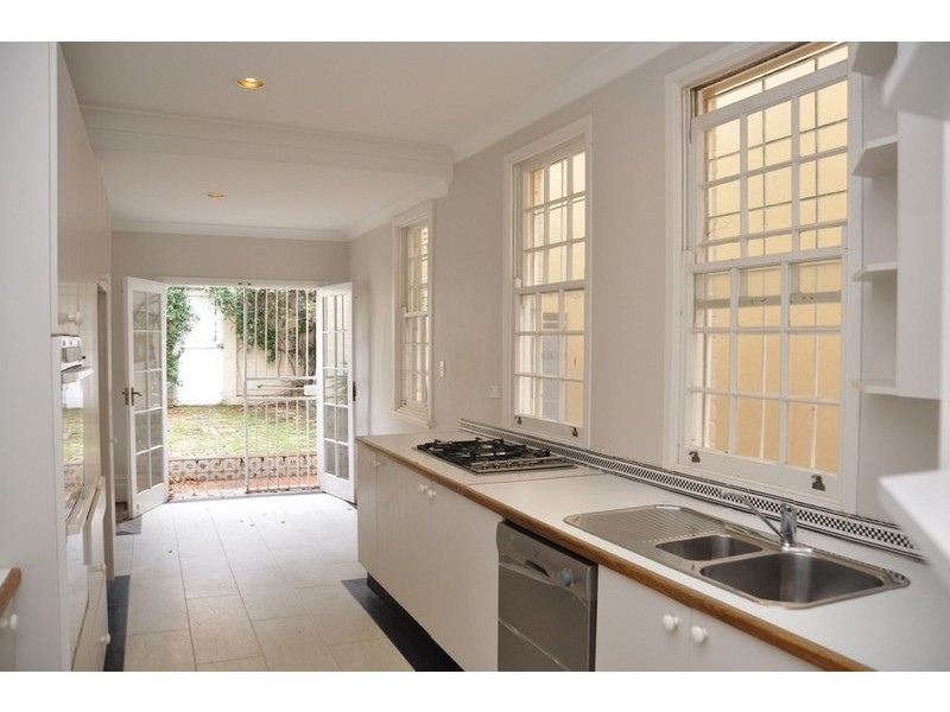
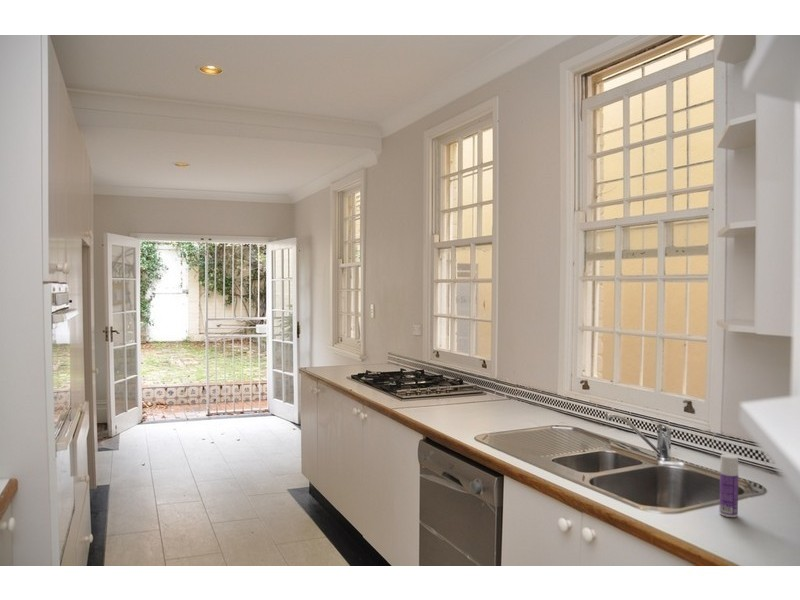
+ bottle (728, 485)
